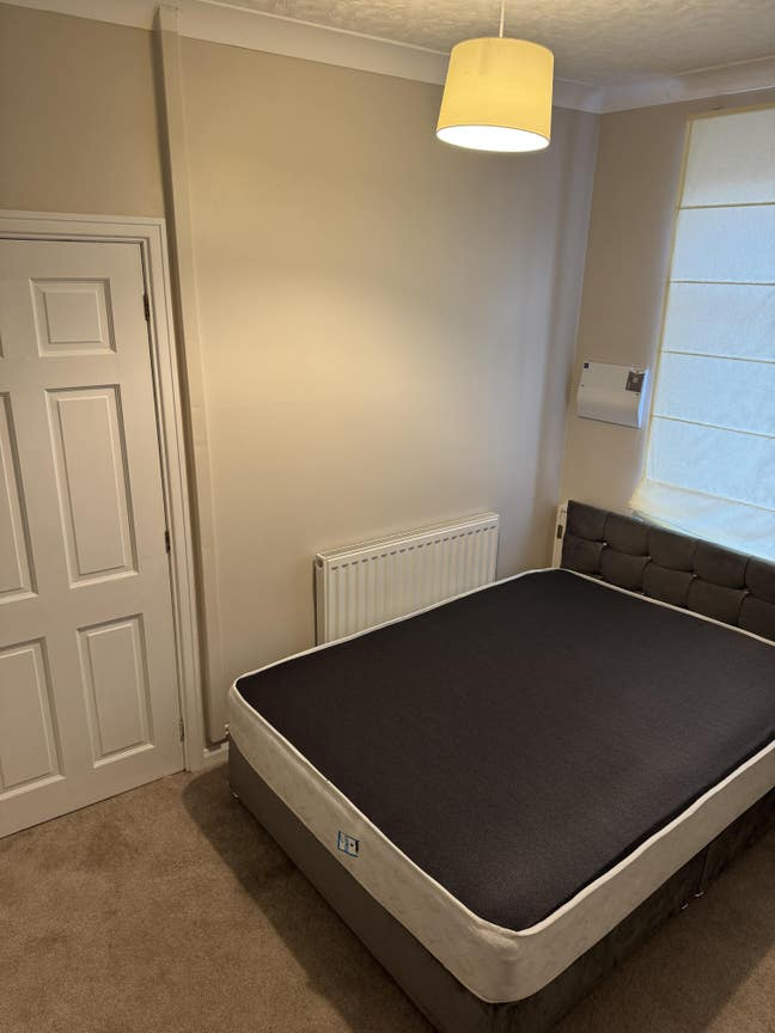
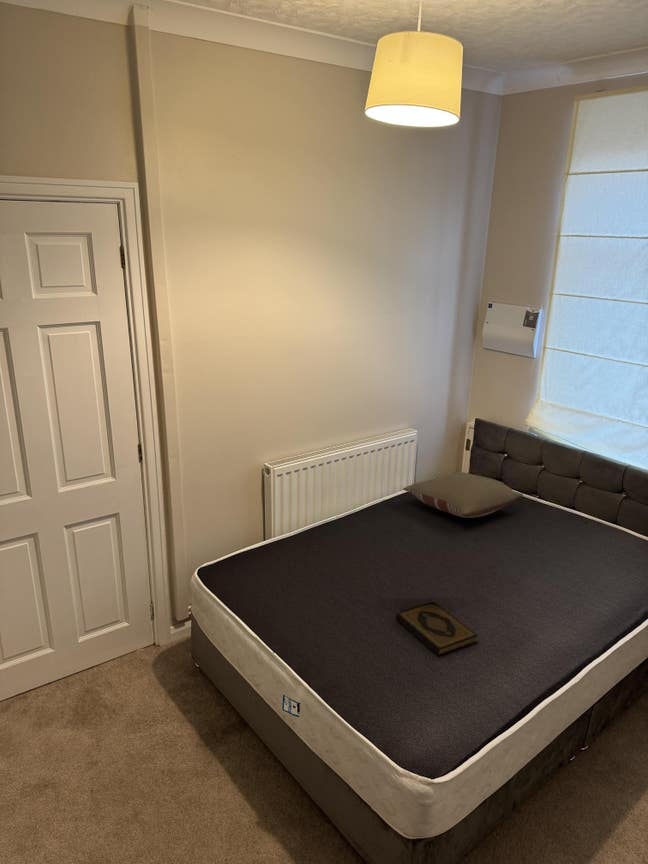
+ pillow (461, 492)
+ hardback book (435, 627)
